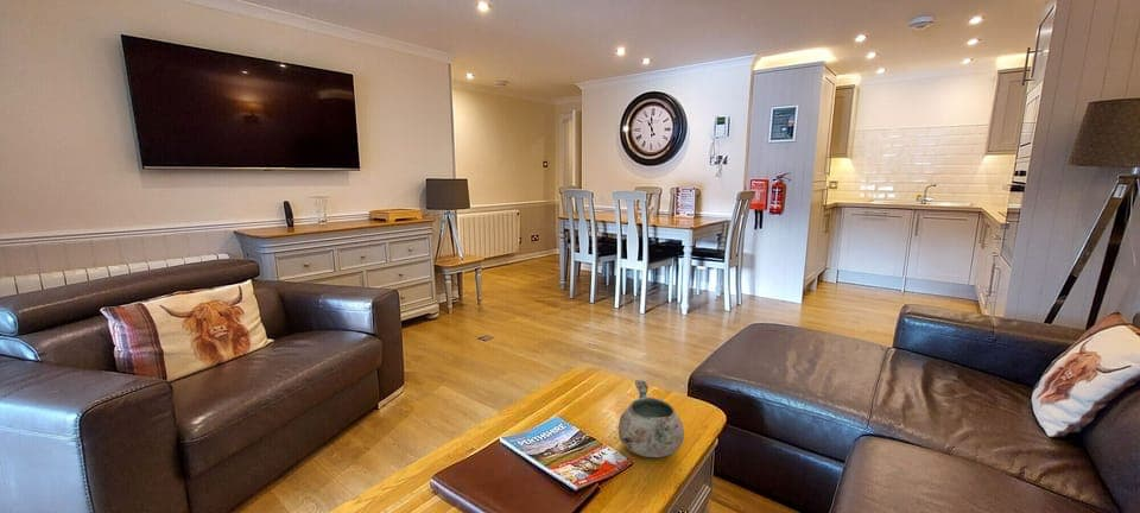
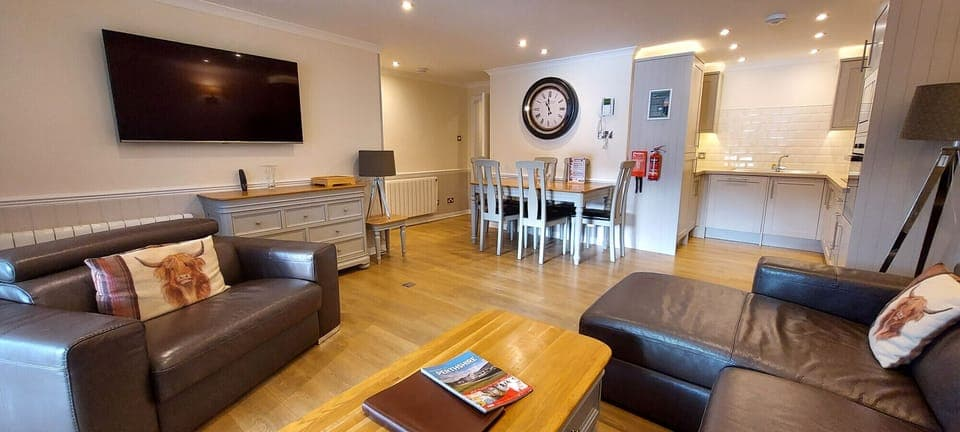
- decorative bowl (651, 423)
